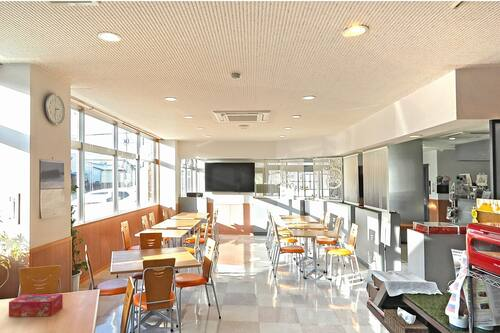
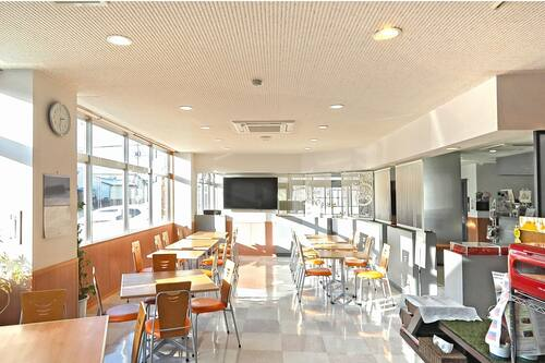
- tissue box (36, 305)
